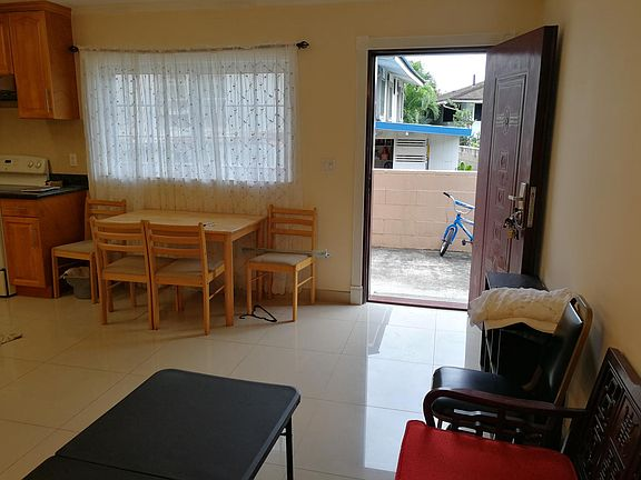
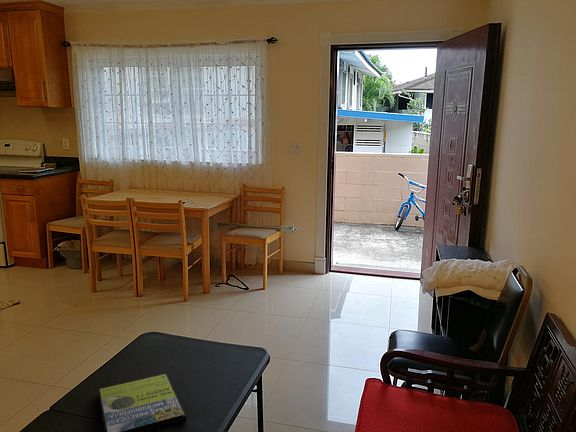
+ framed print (140, 404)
